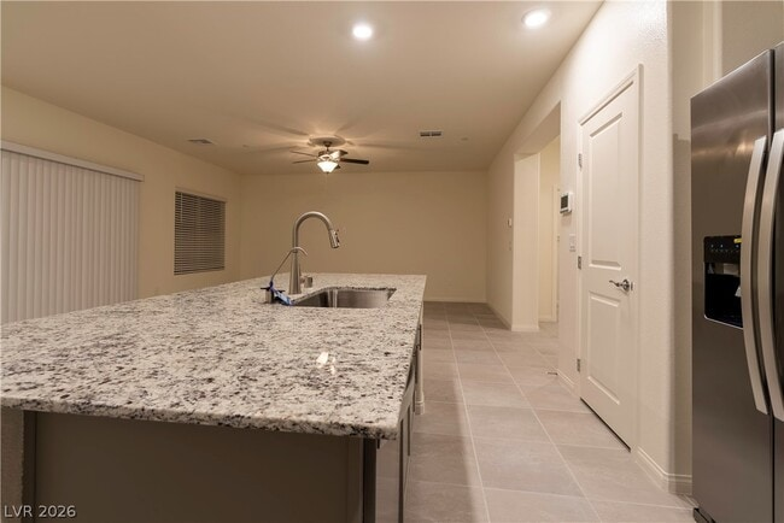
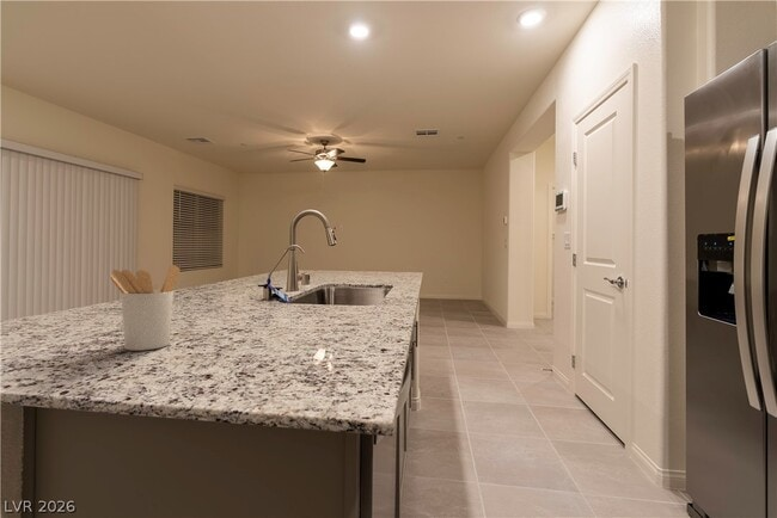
+ utensil holder (142, 307)
